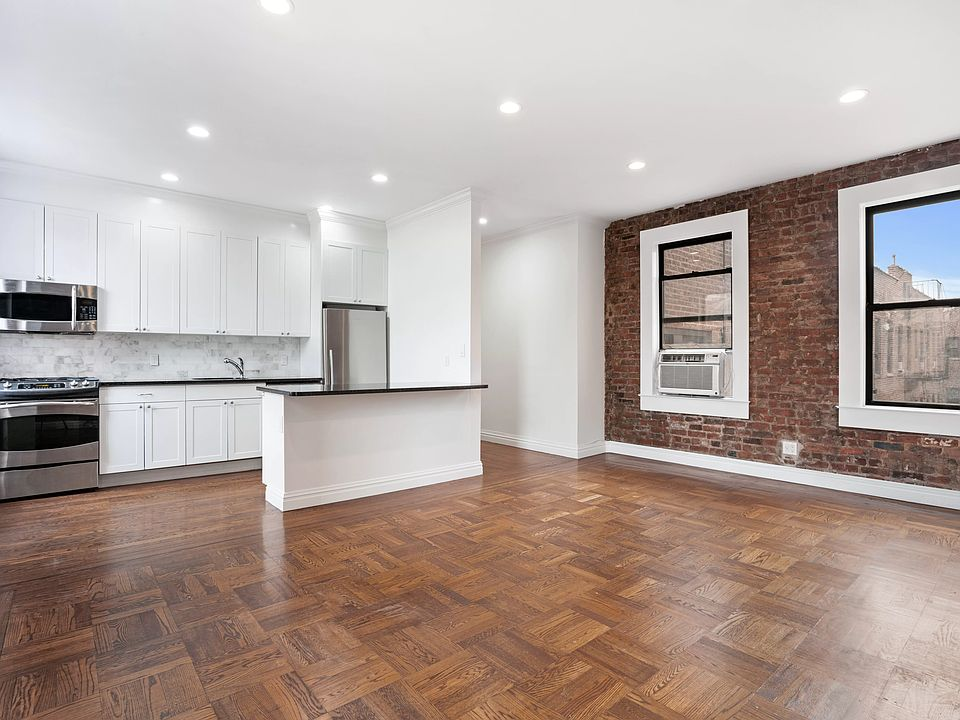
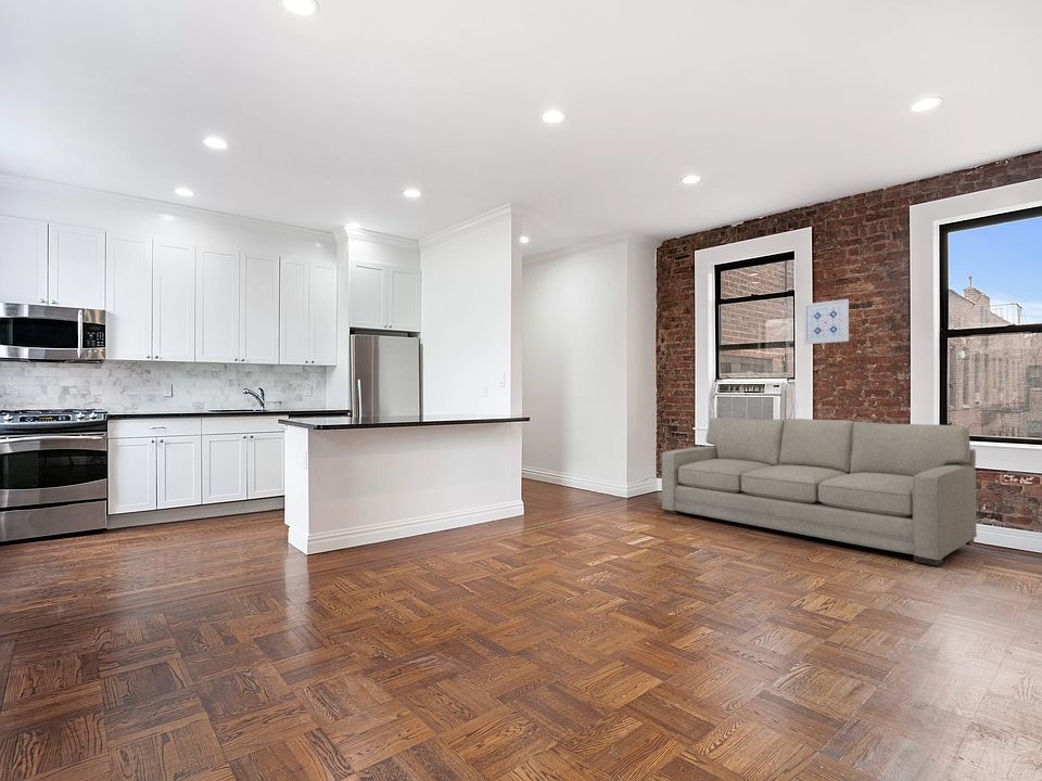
+ wall art (825, 322)
+ sofa (801, 473)
